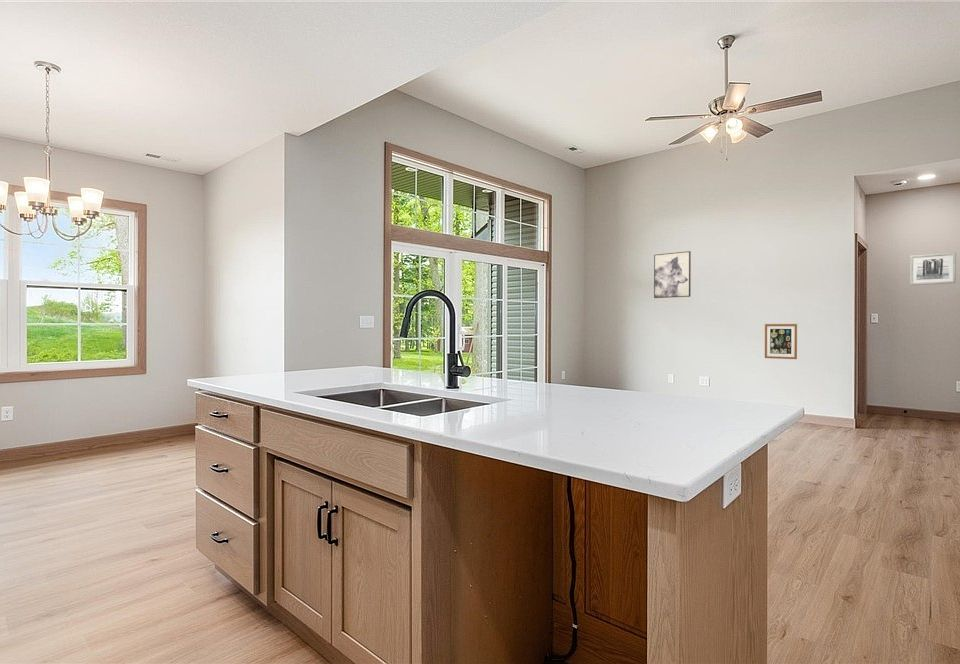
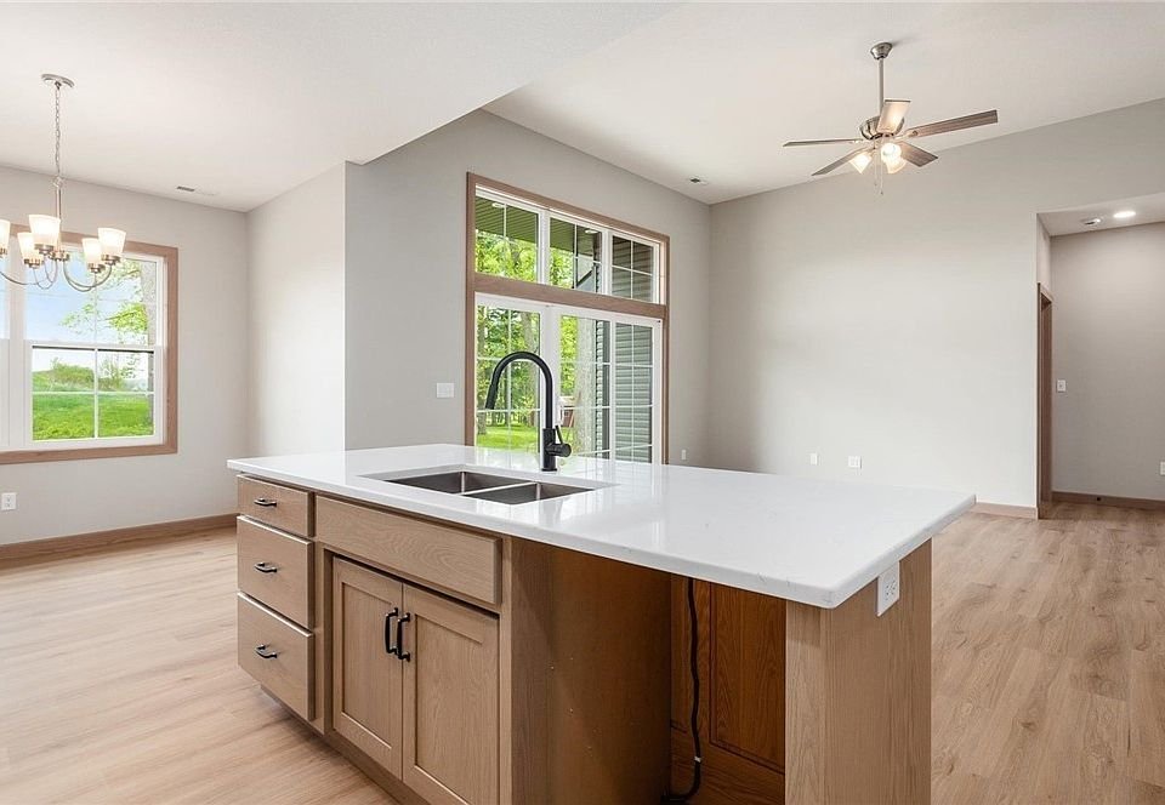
- wall art (932, 269)
- wall art (780, 341)
- wall art (671, 275)
